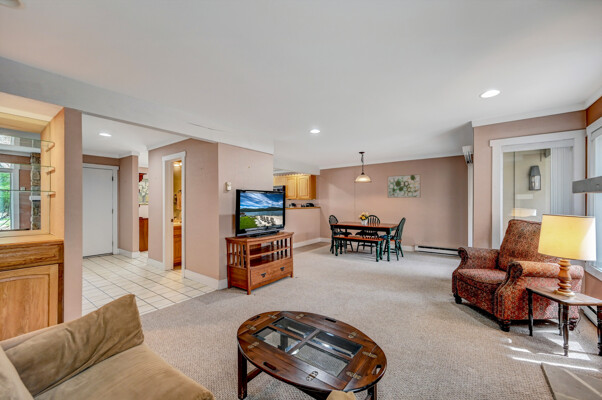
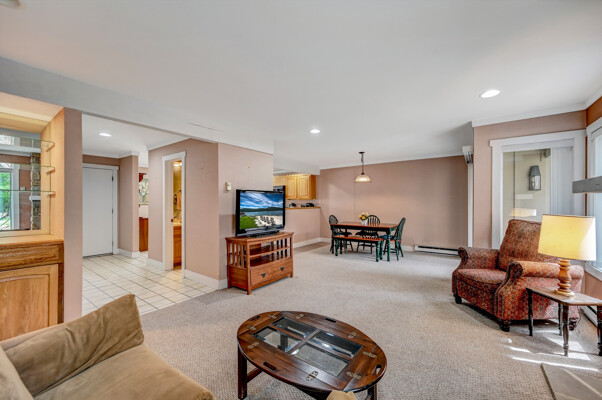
- wall art (403, 186)
